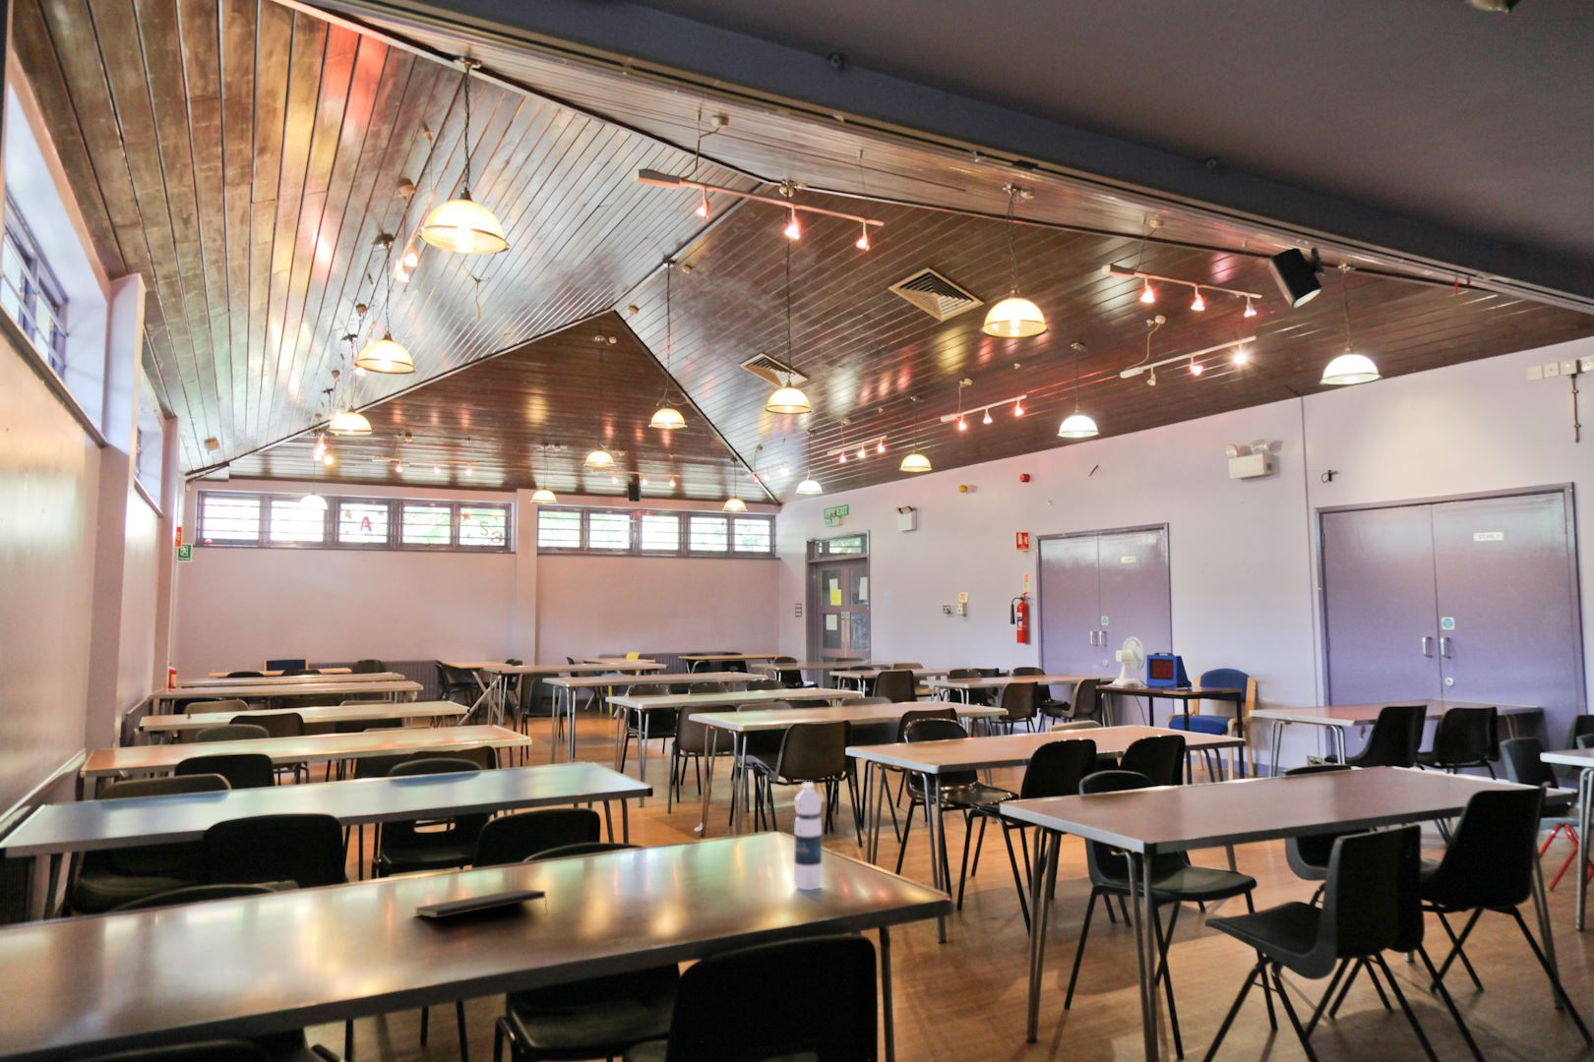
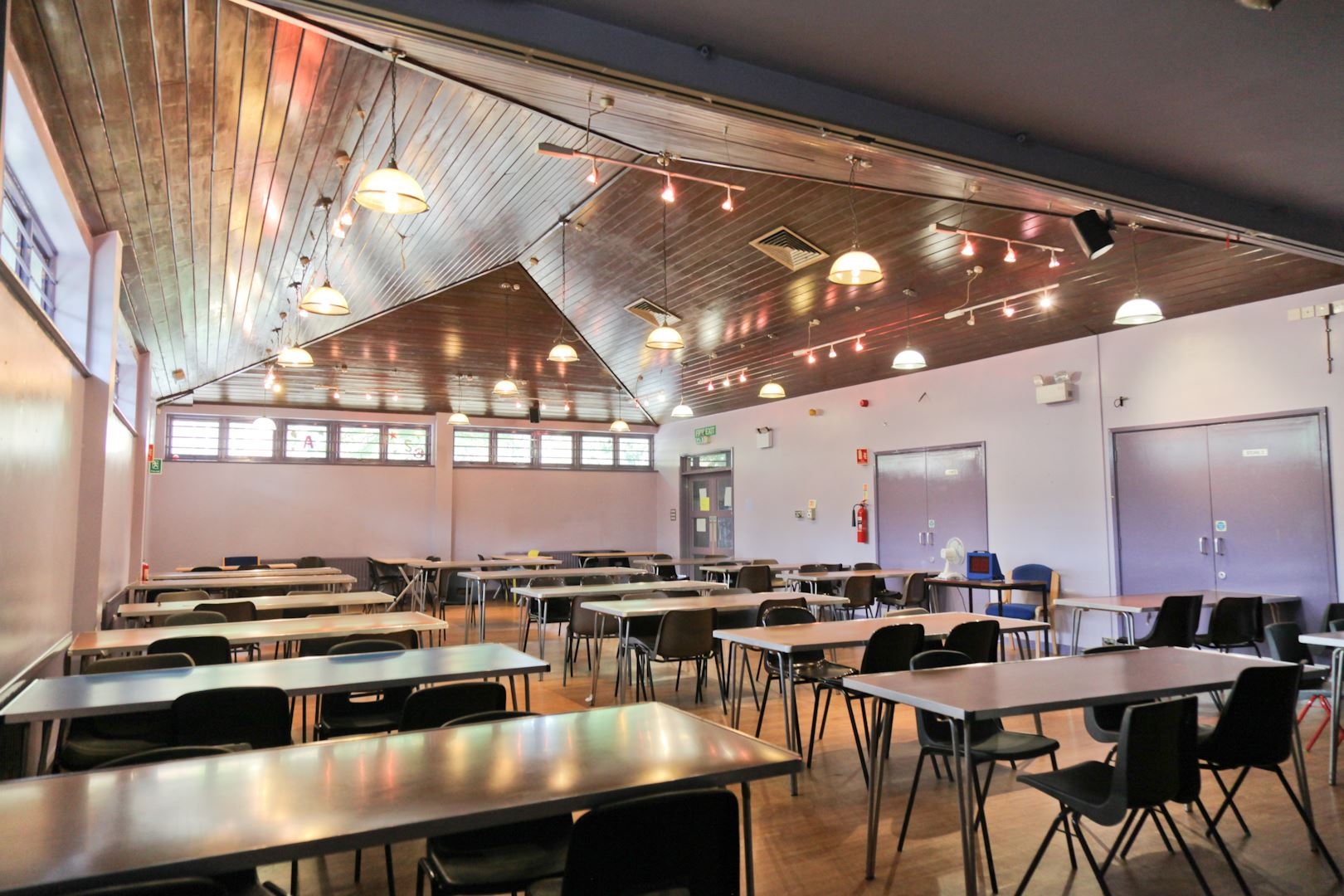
- notepad (479, 903)
- water bottle (808, 834)
